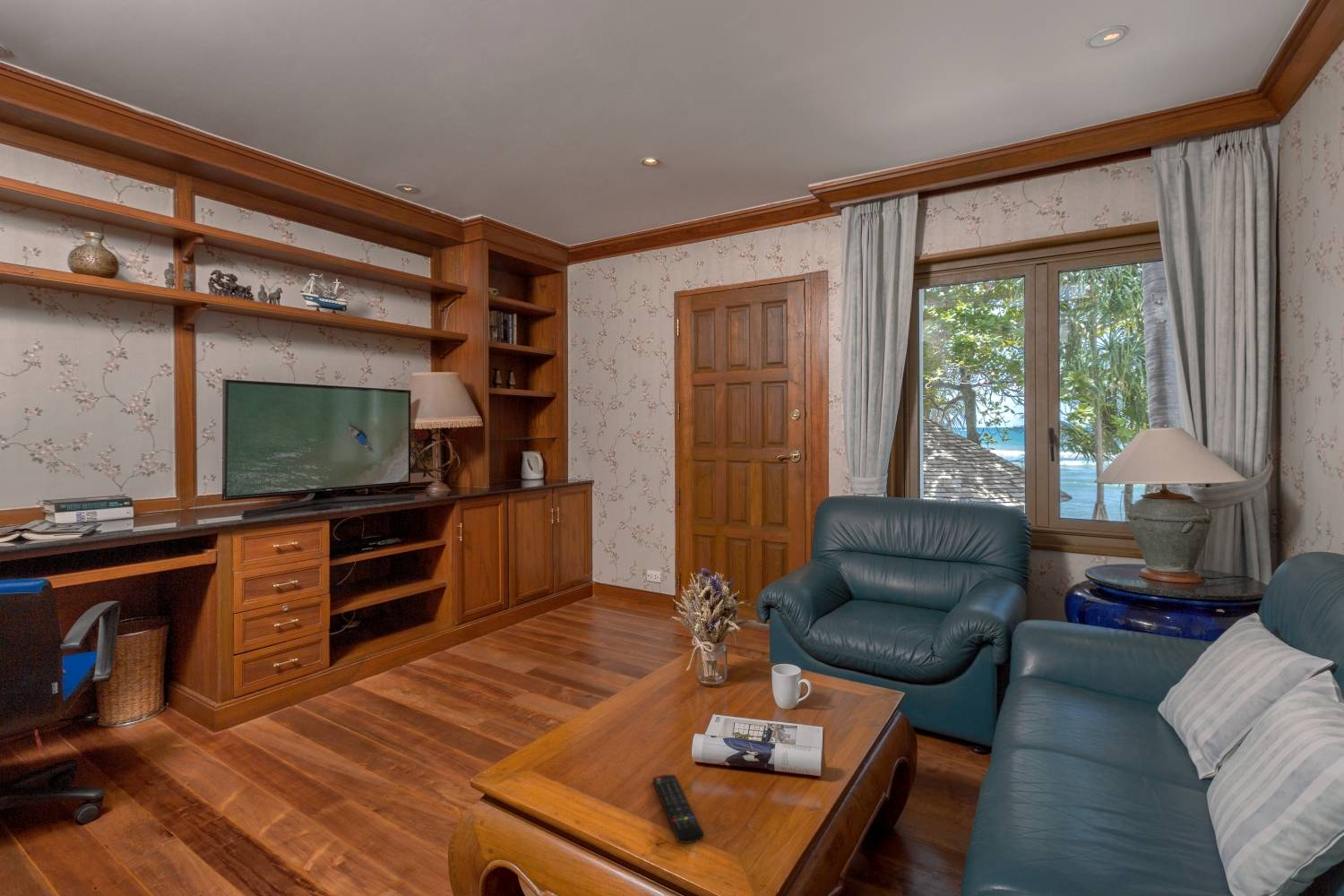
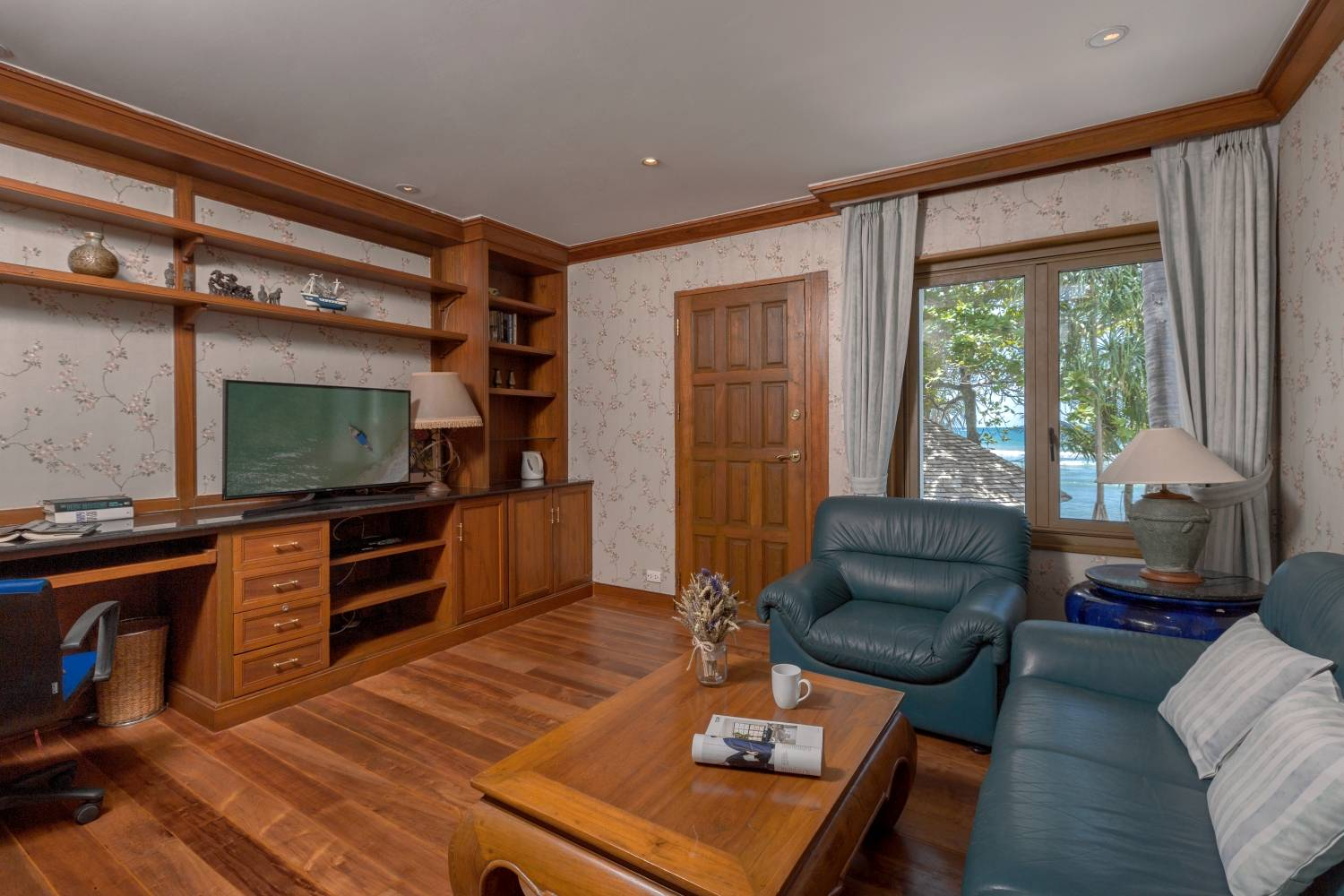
- remote control (676, 806)
